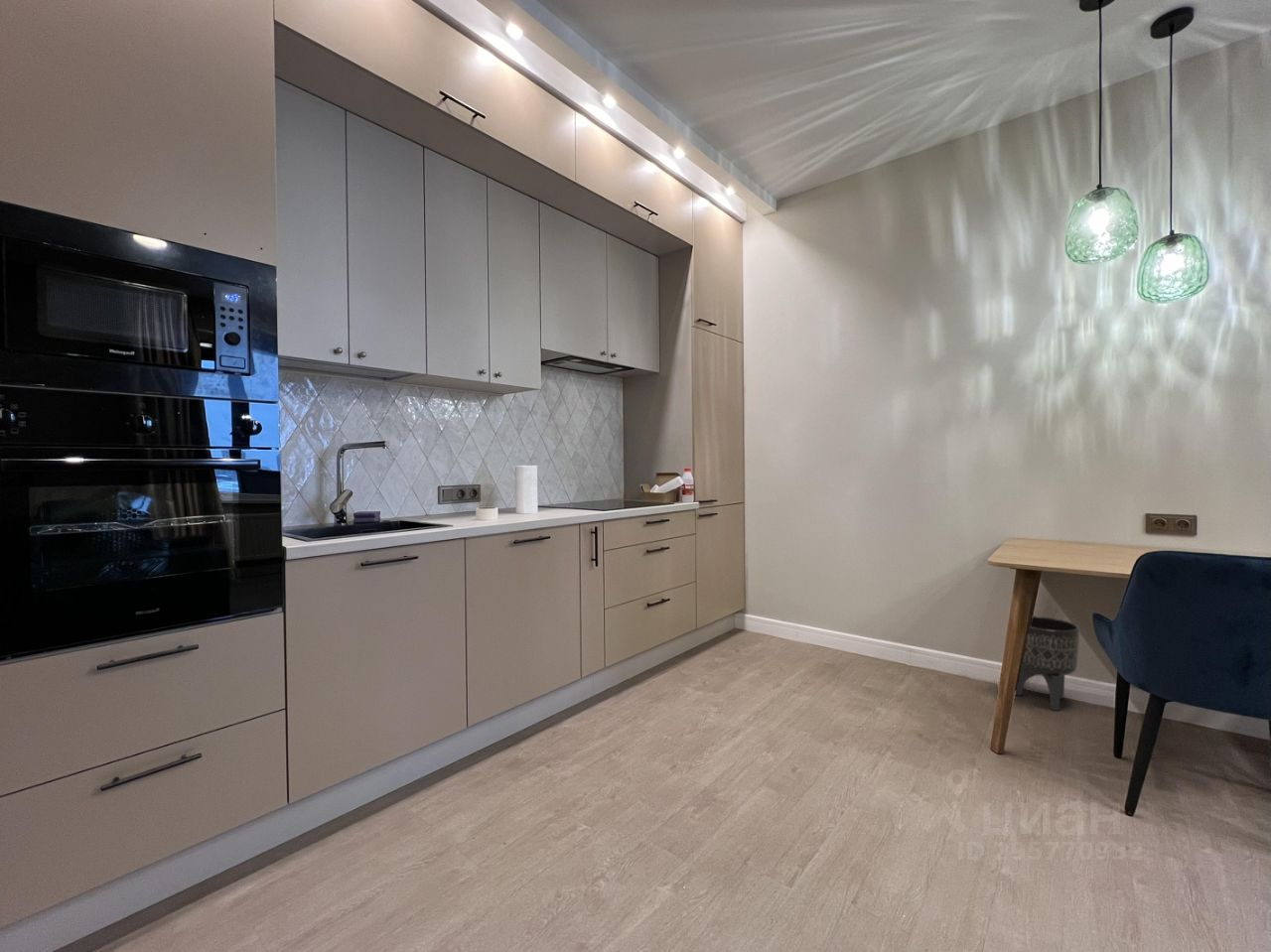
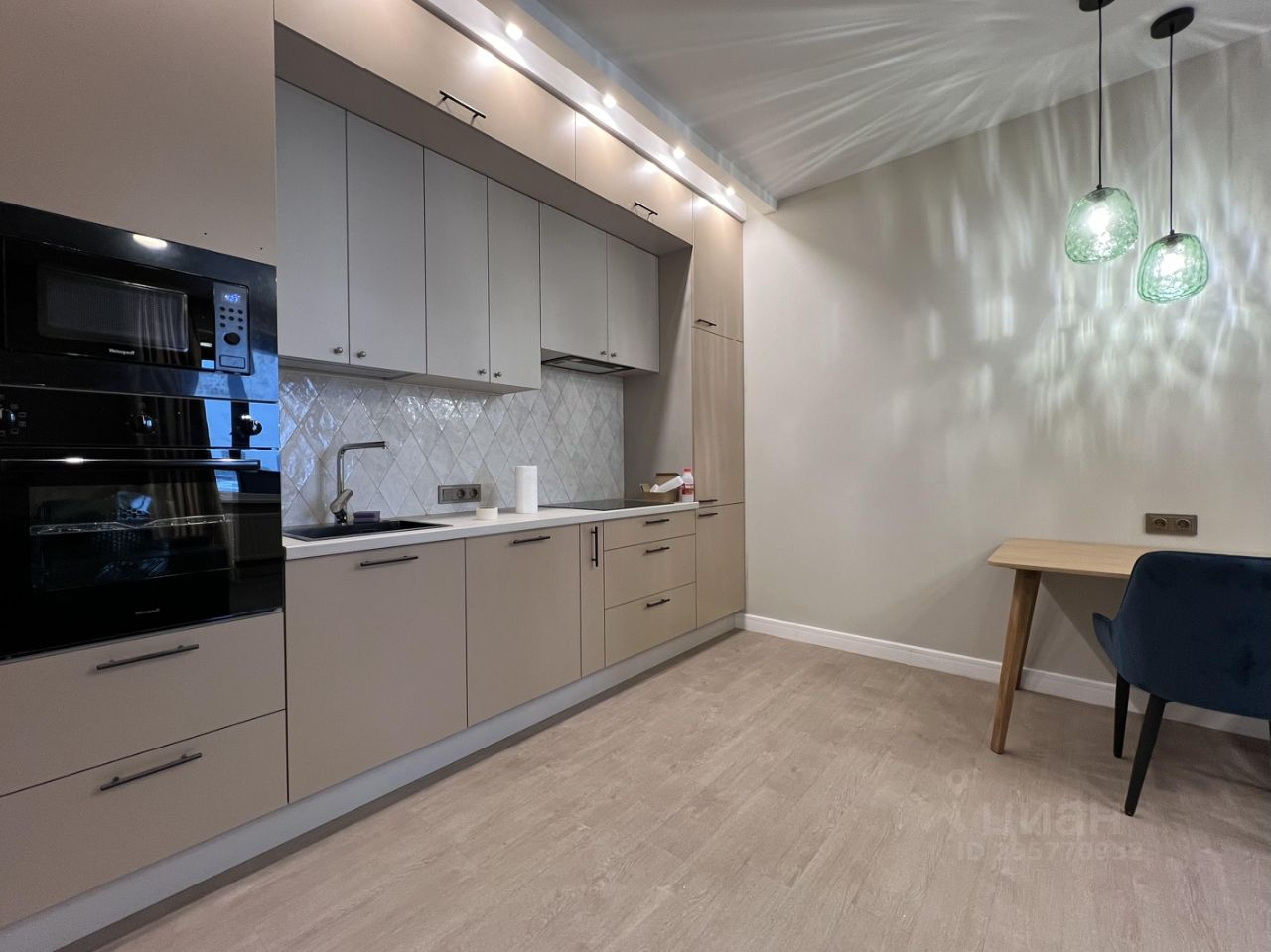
- planter (1044, 661)
